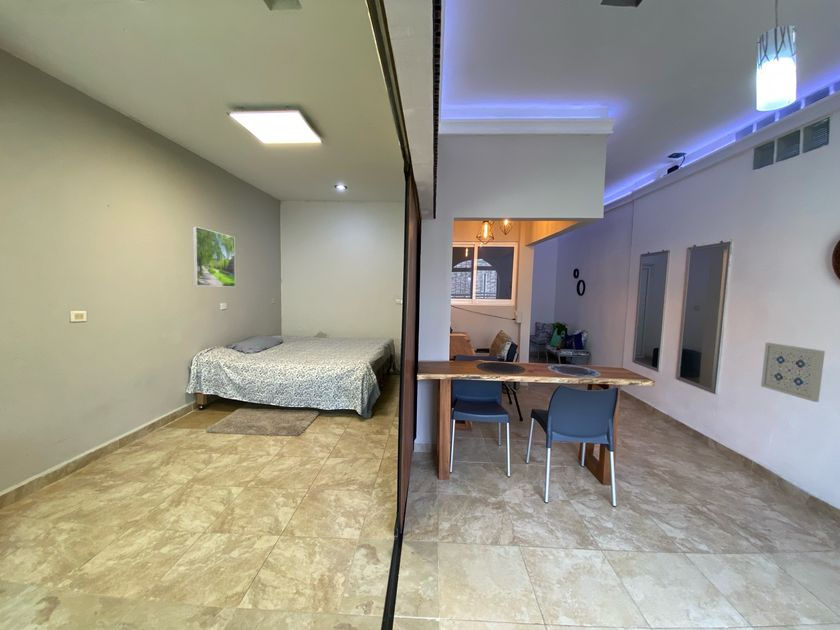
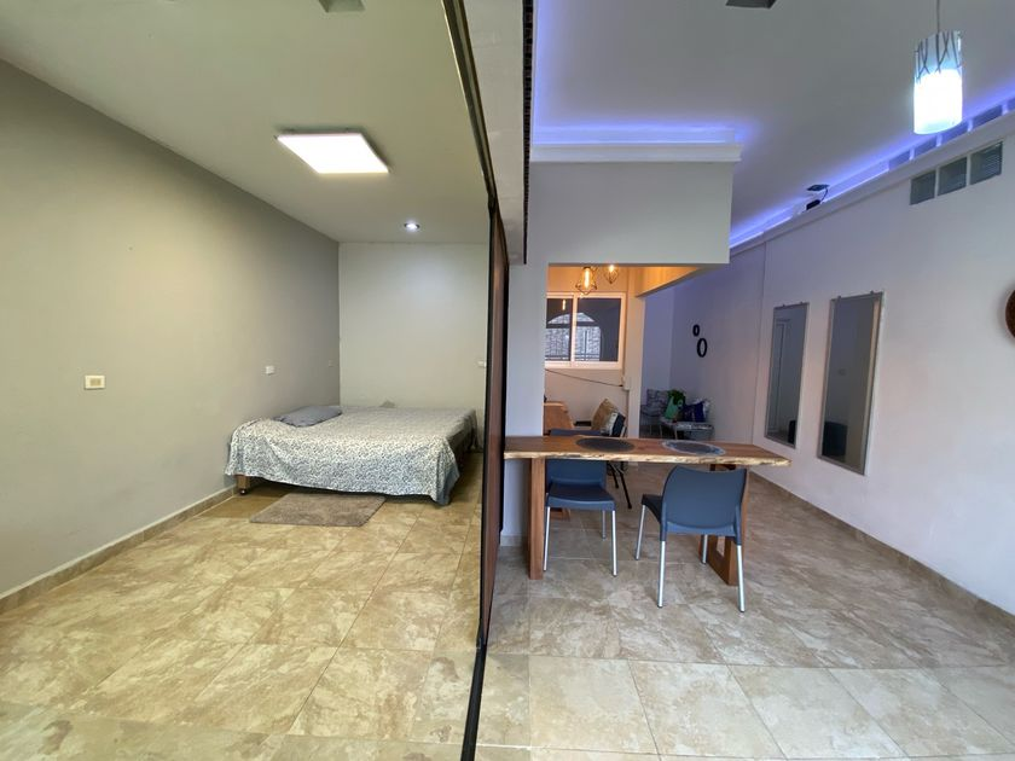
- wall art (790, 370)
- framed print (216, 259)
